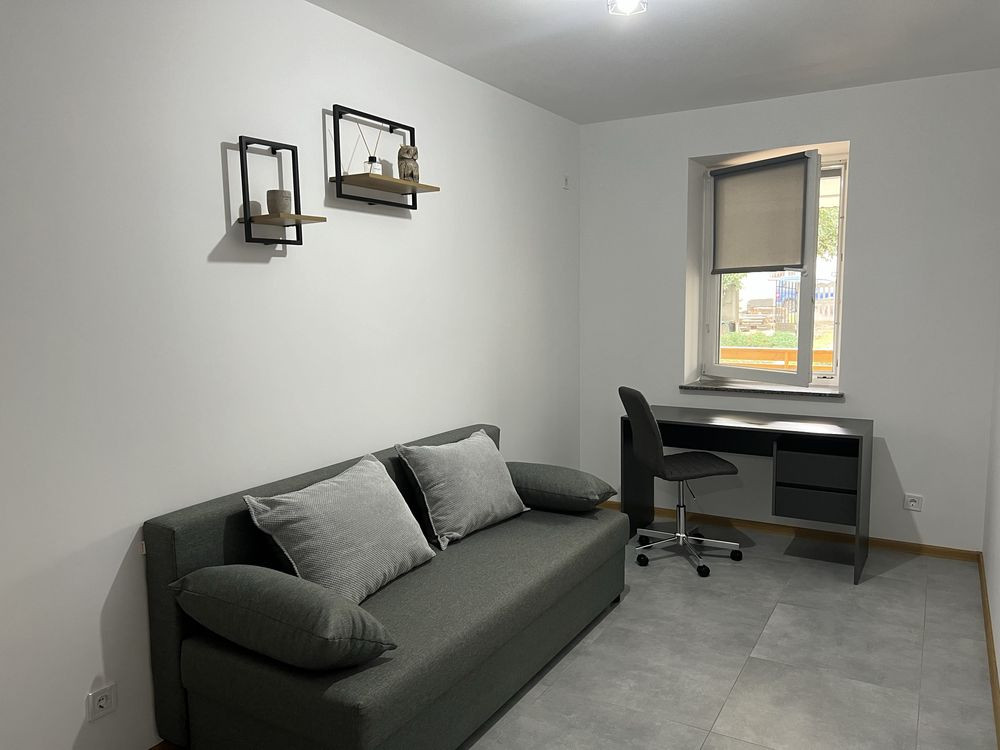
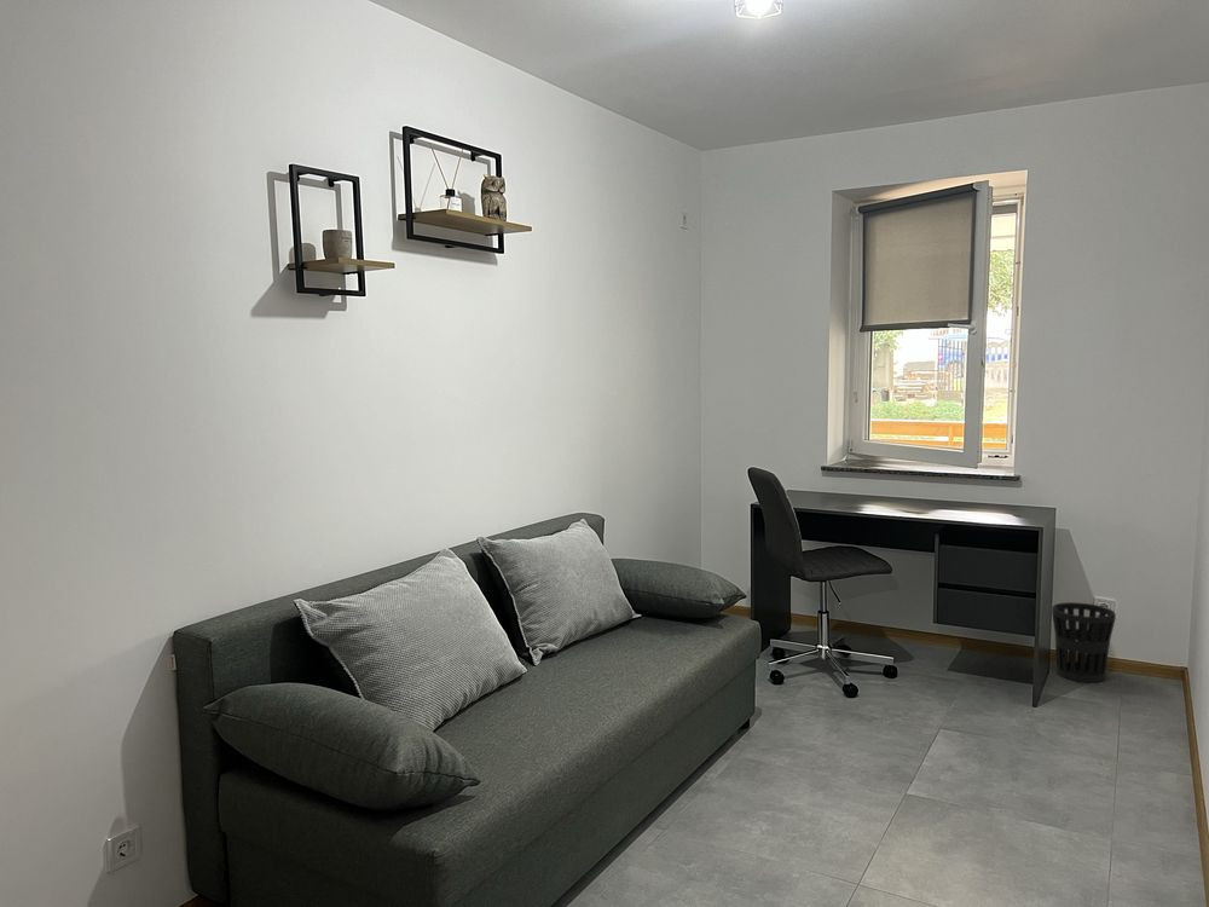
+ wastebasket (1081, 642)
